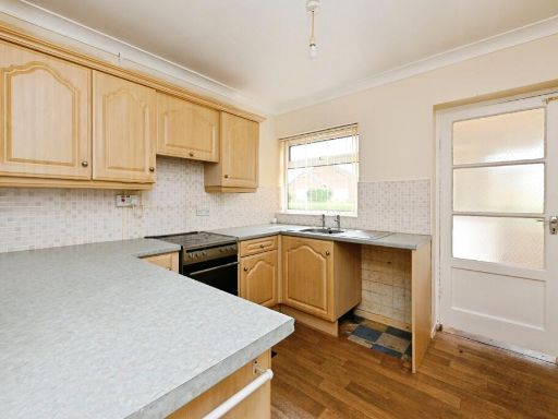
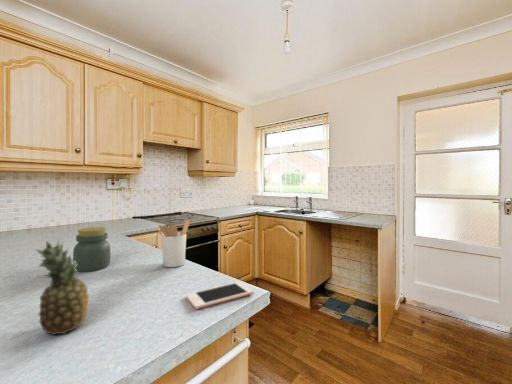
+ utensil holder (172, 243)
+ cell phone (220, 294)
+ fruit (63, 283)
+ jar (92, 248)
